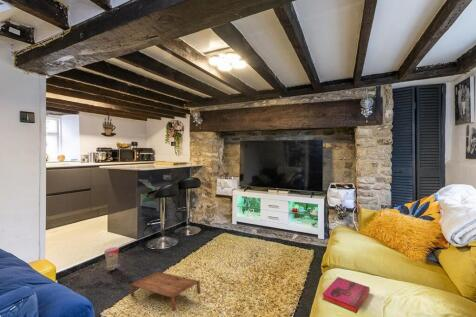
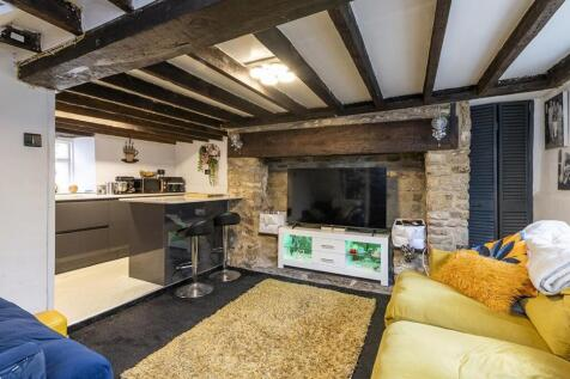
- hardback book (346, 293)
- coffee table (143, 278)
